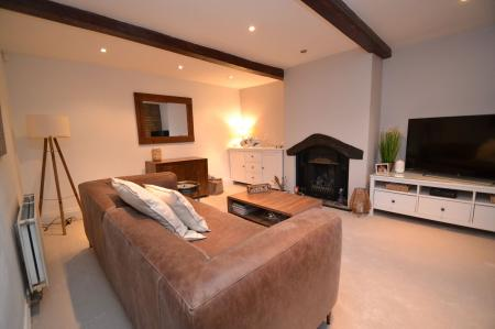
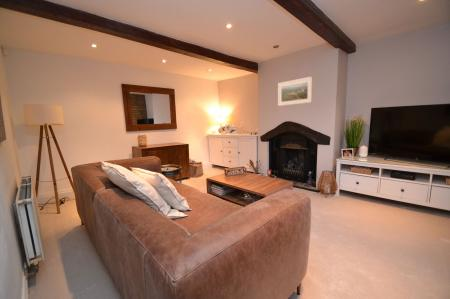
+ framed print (294, 92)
